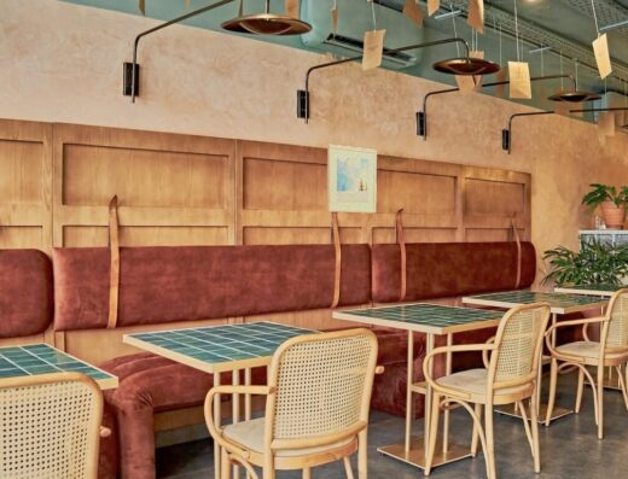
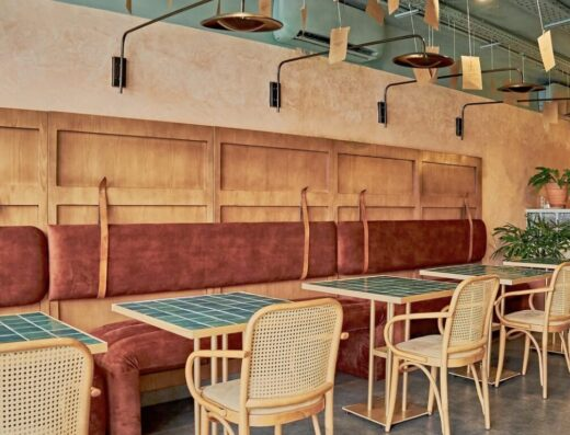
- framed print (351, 180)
